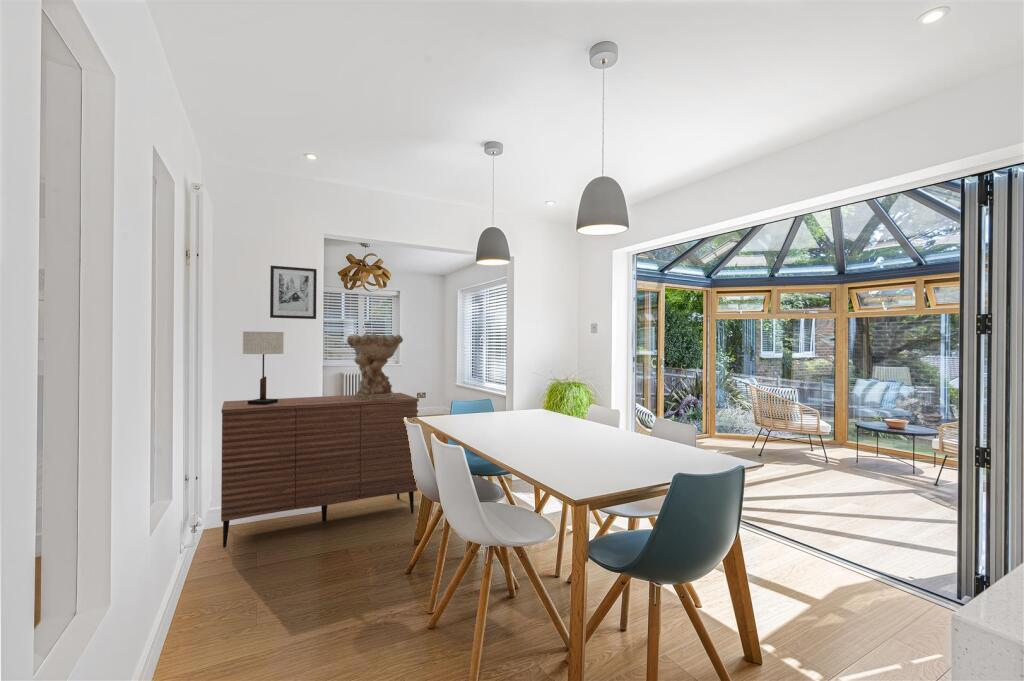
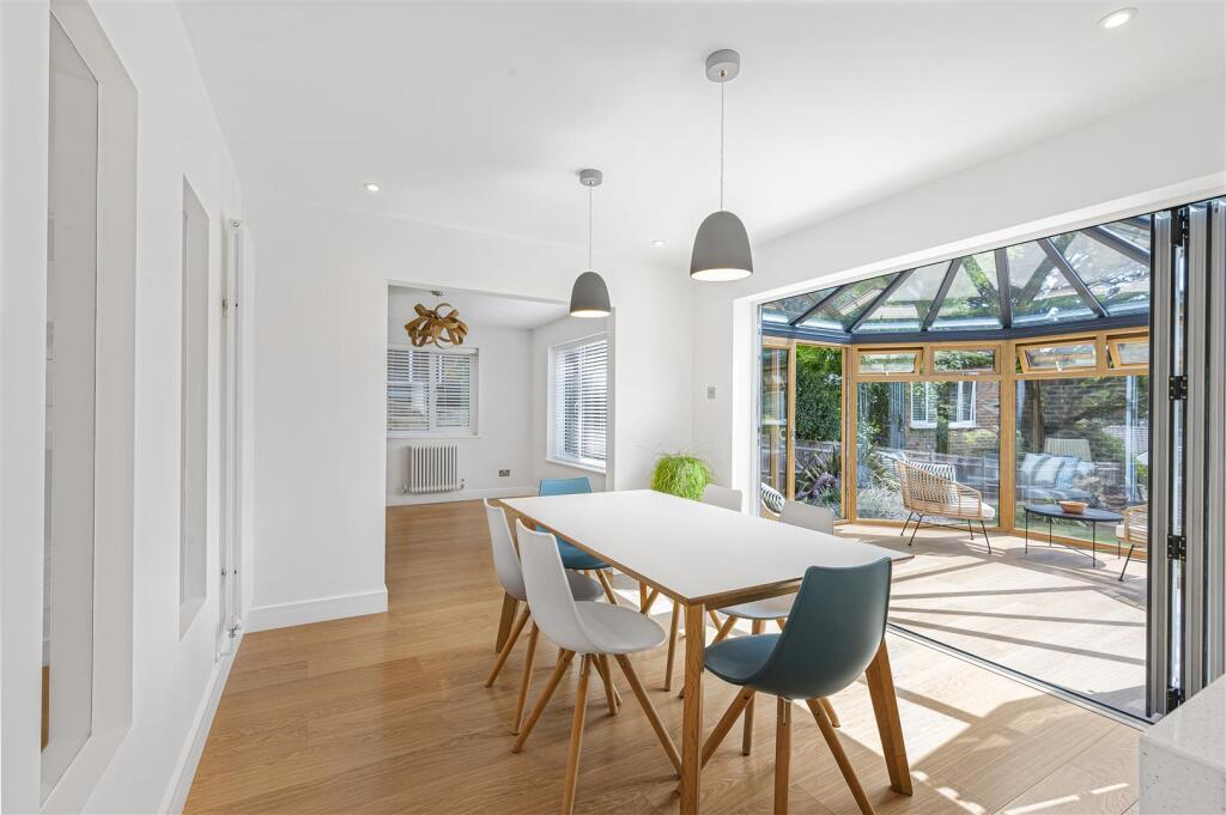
- table lamp (263, 367)
- sideboard (324, 460)
- wall art (293, 292)
- decorative bowl (375, 364)
